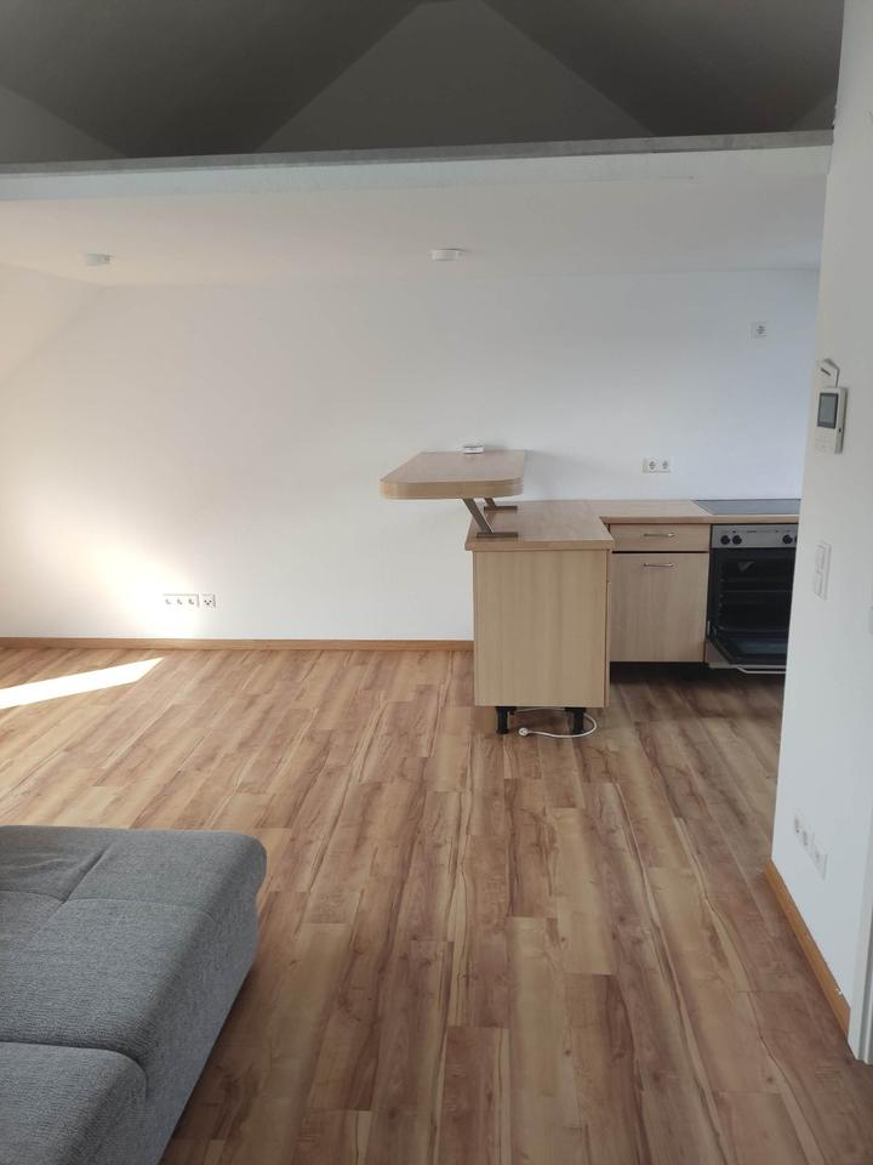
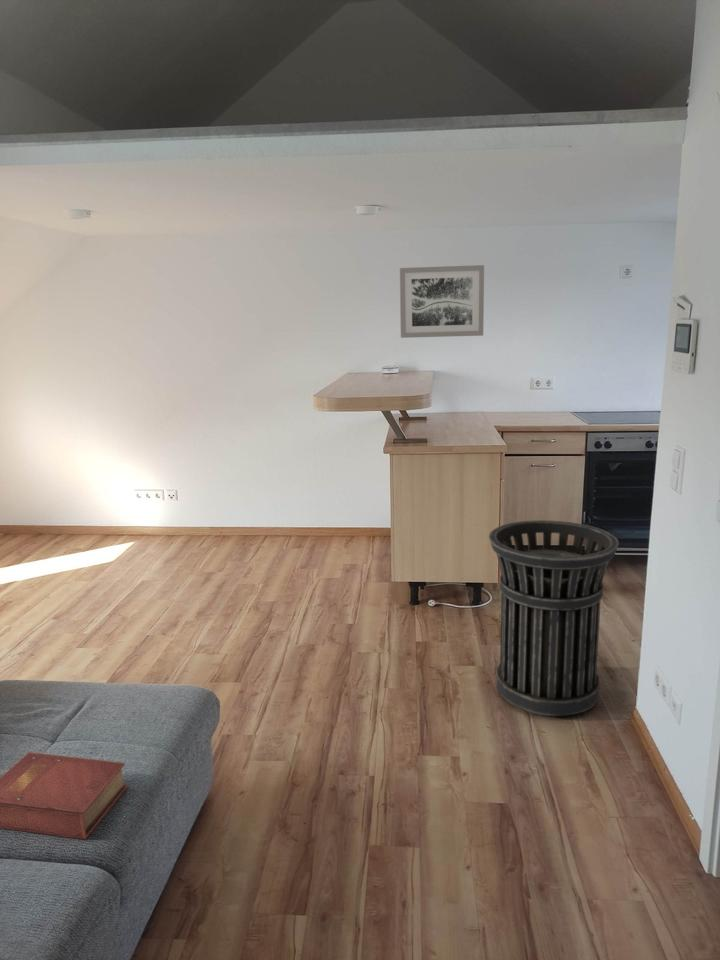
+ book (55, 793)
+ wall art (441, 302)
+ trash can (549, 617)
